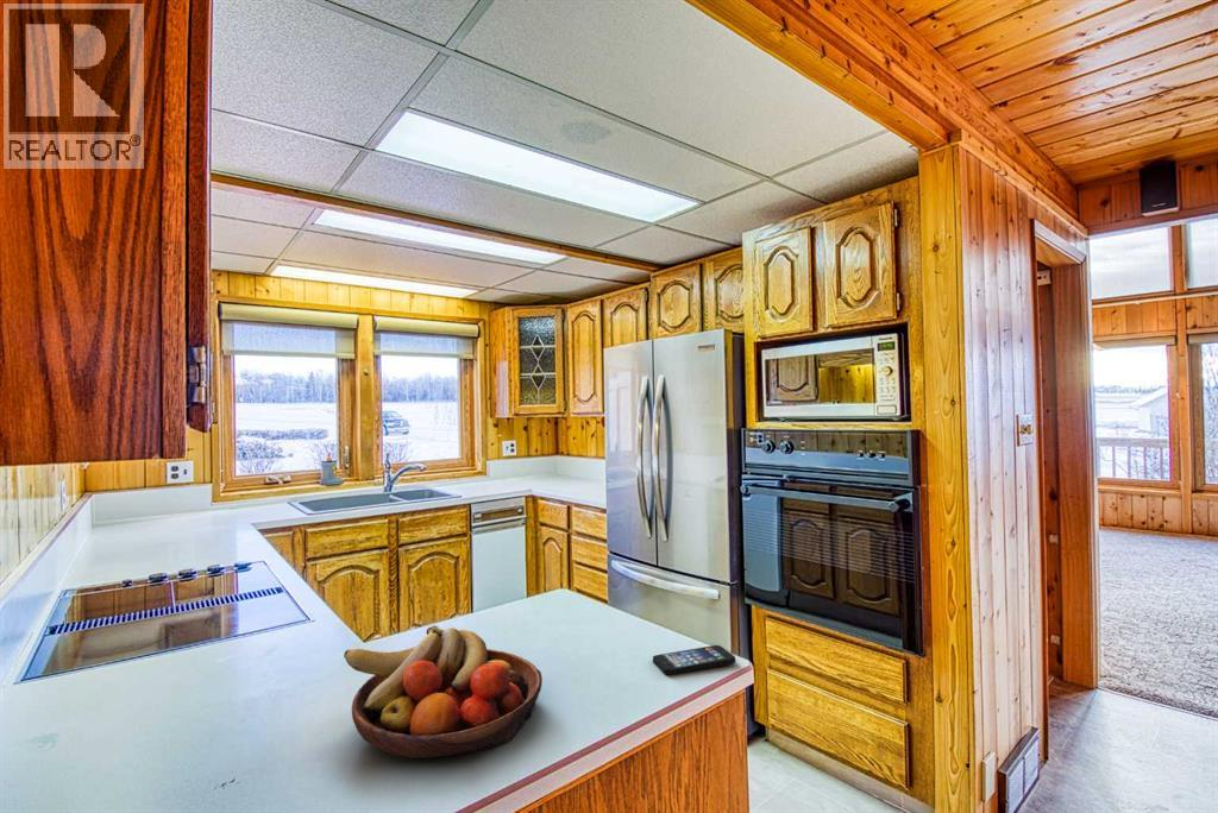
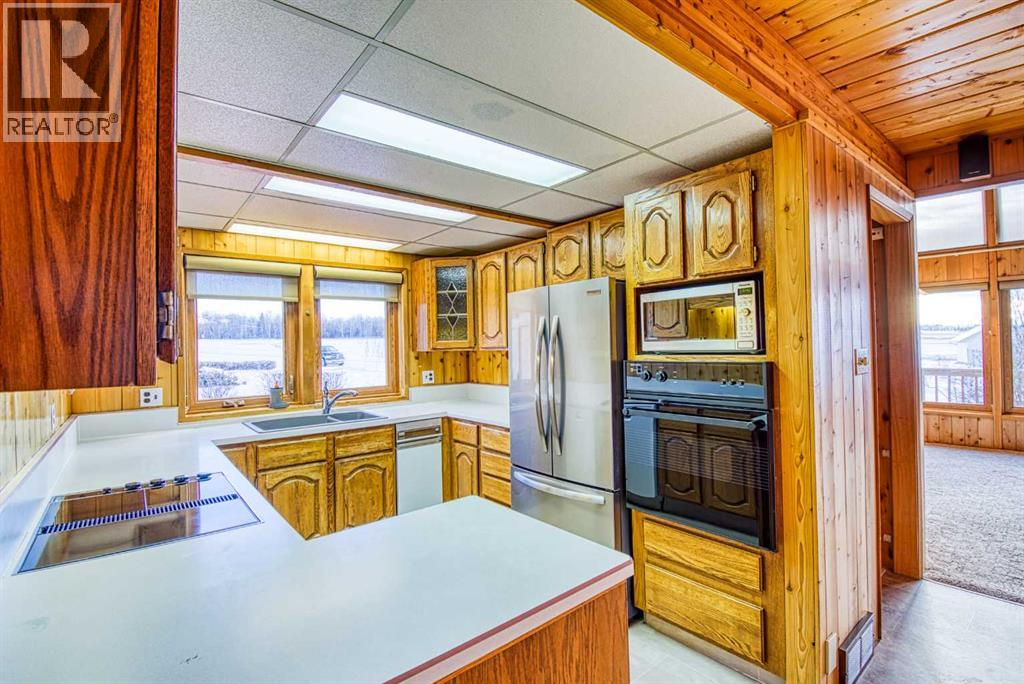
- fruit bowl (448, 679)
- smartphone (693, 658)
